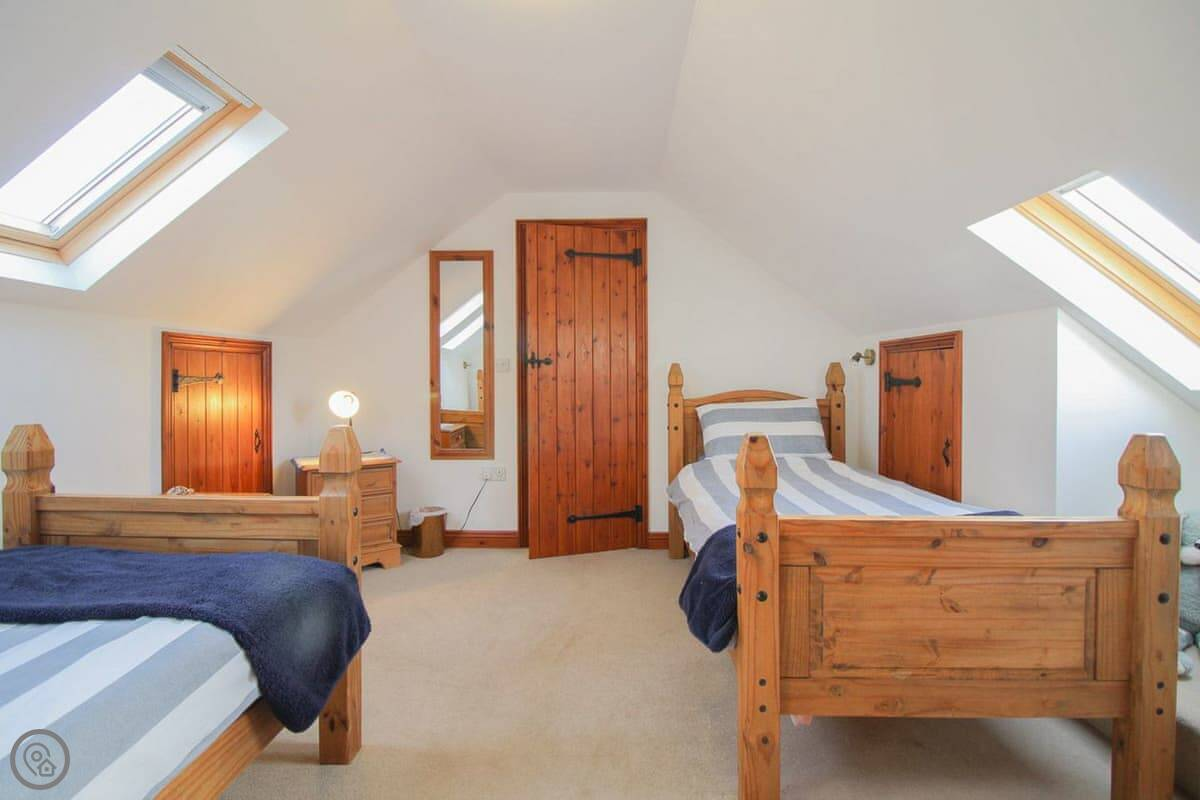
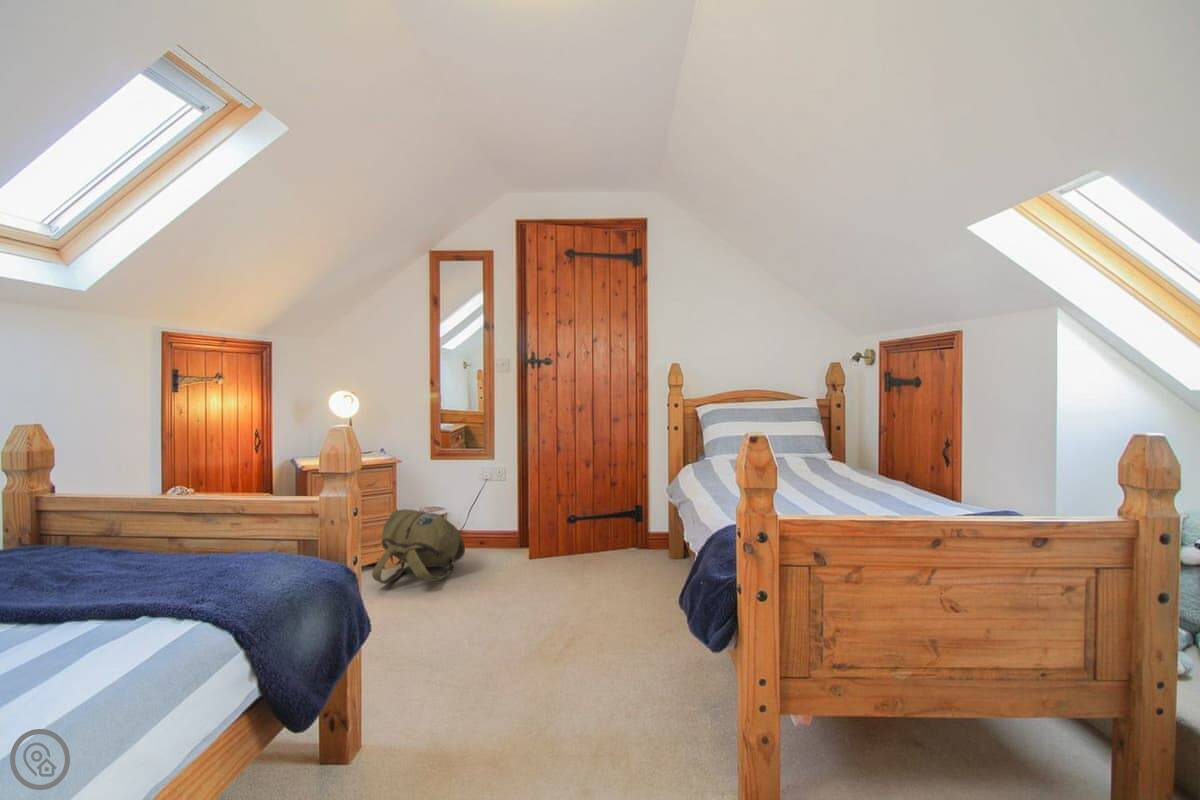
+ backpack (418, 544)
